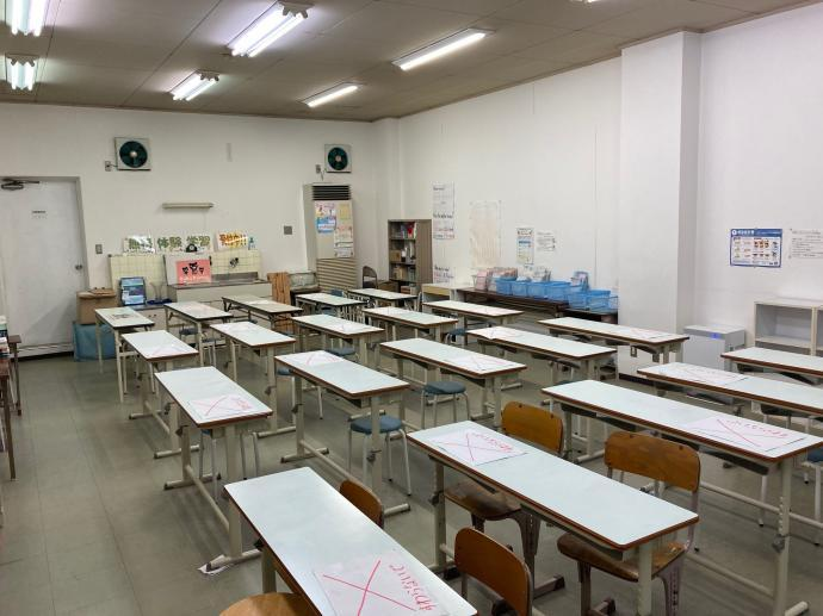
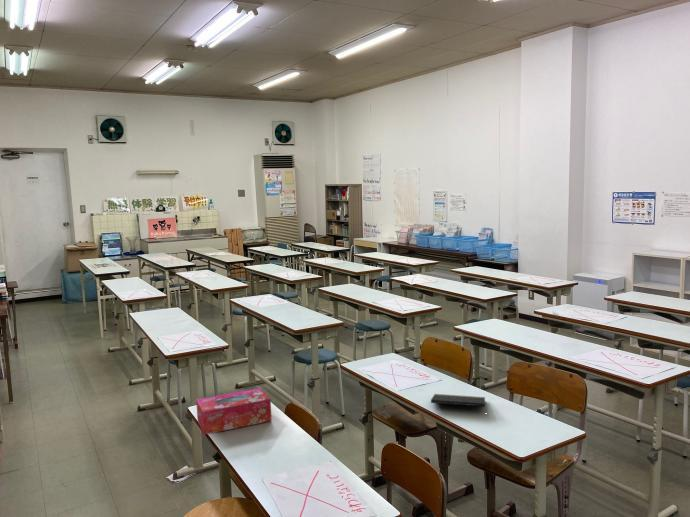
+ notepad (458, 400)
+ tissue box (233, 410)
